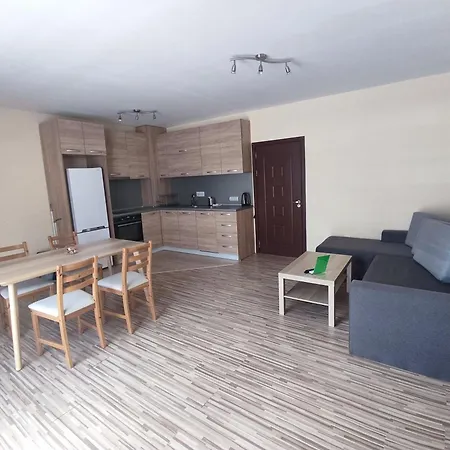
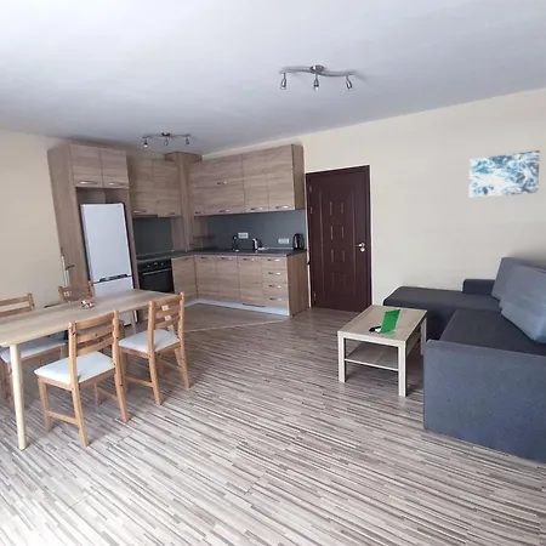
+ wall art (502, 175)
